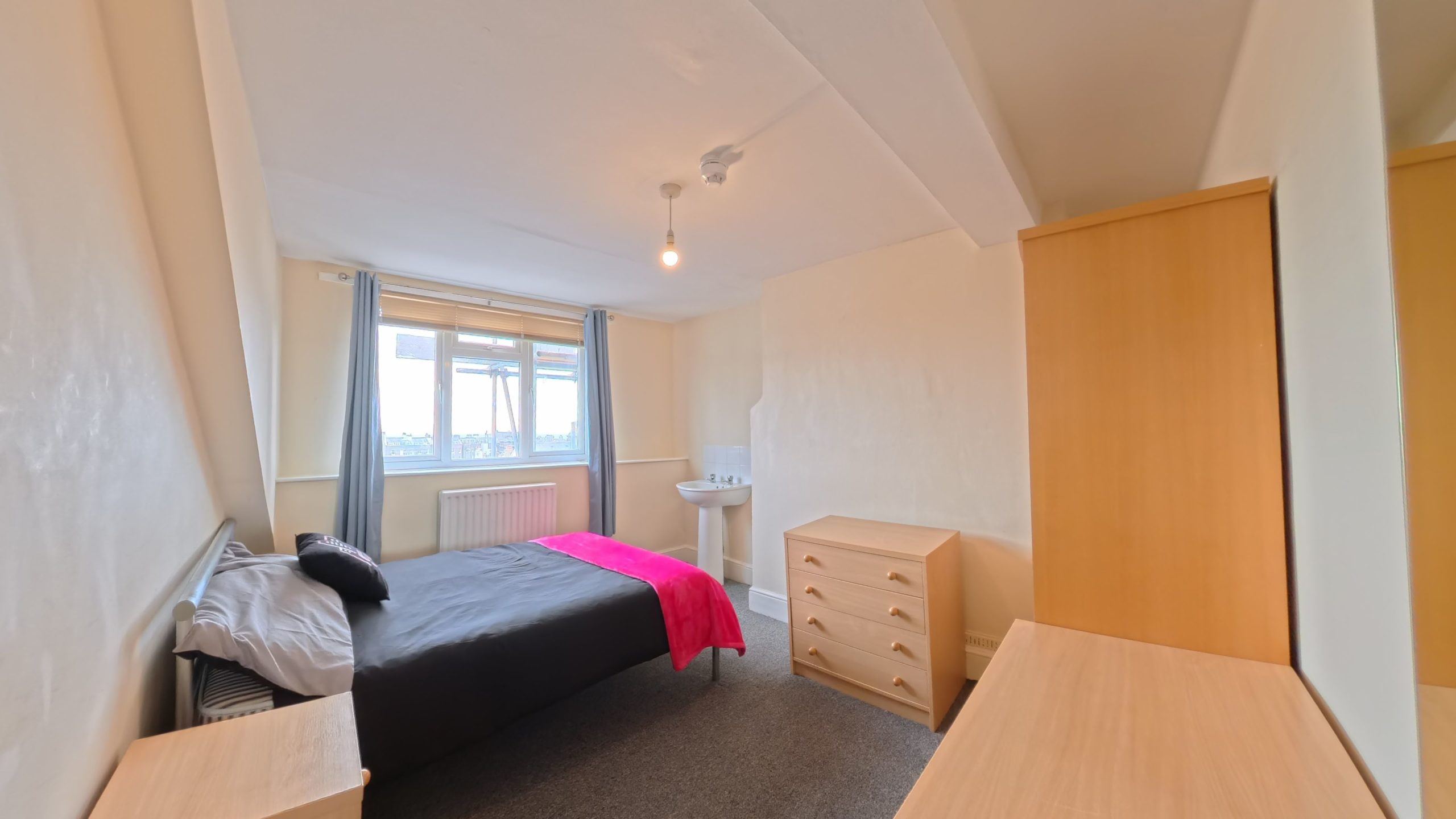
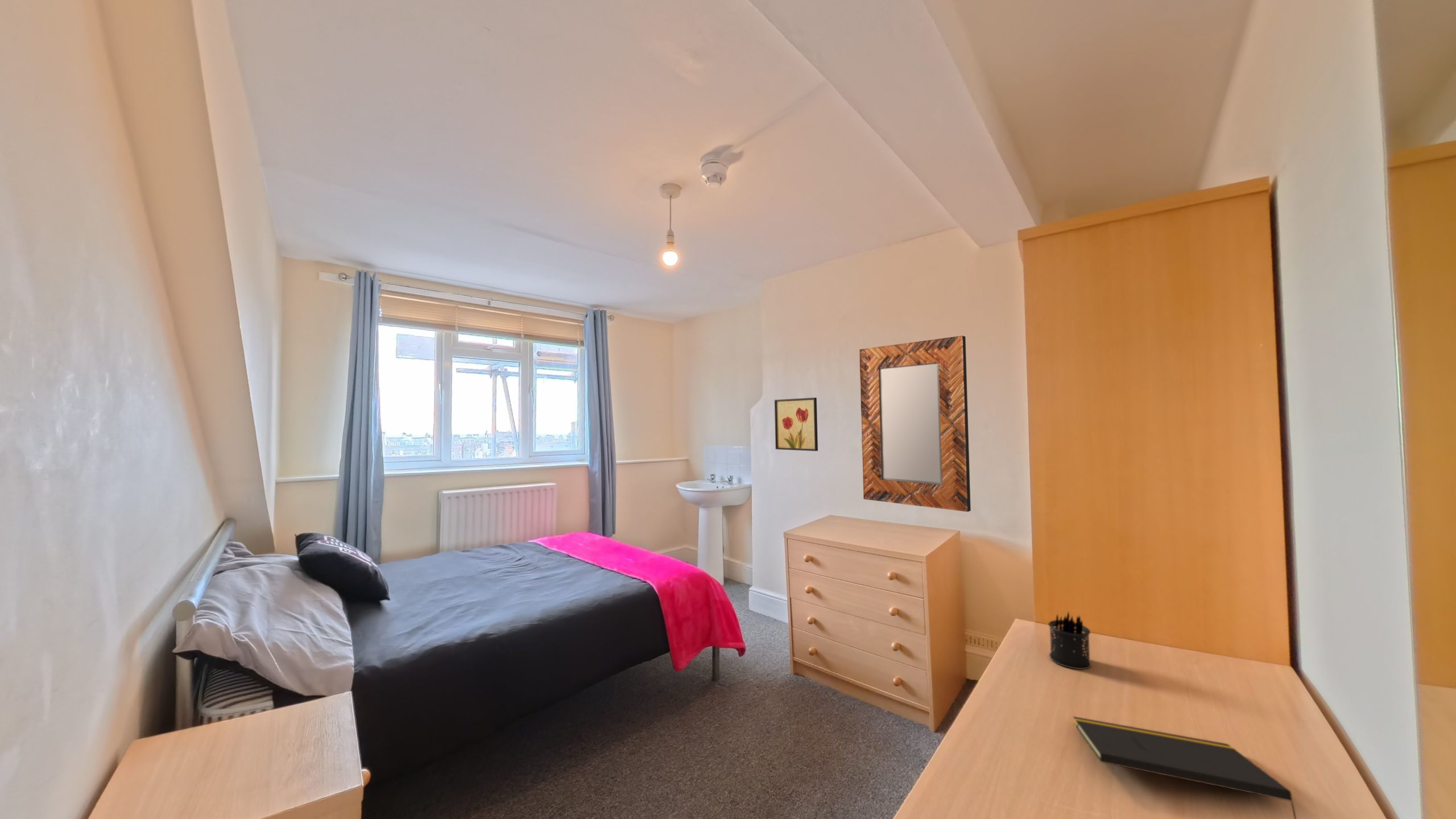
+ wall art (796, 424)
+ notepad (1167, 752)
+ home mirror (911, 424)
+ pen holder (1069, 635)
